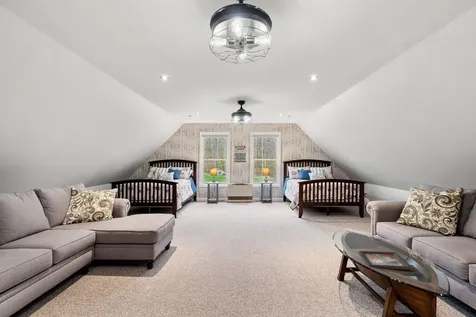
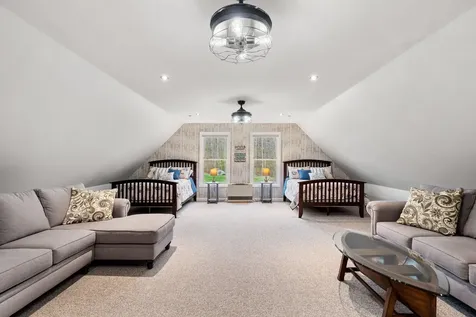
- decorative tray (383, 259)
